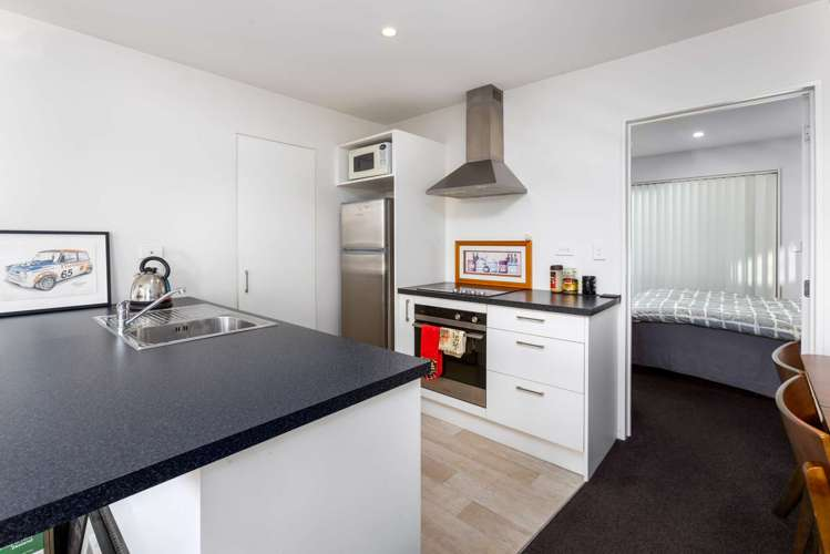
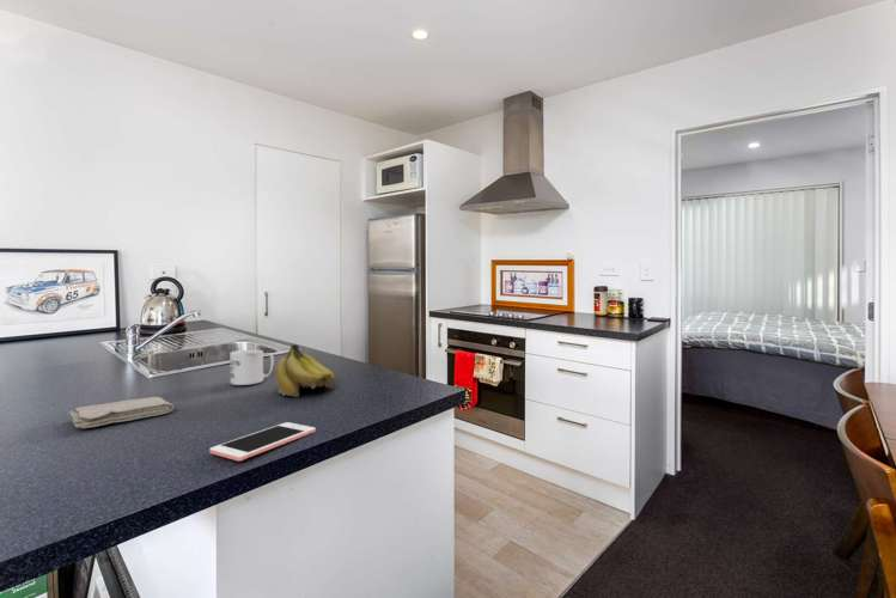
+ washcloth (122, 409)
+ cell phone (266, 439)
+ fruit (307, 368)
+ mug (252, 366)
